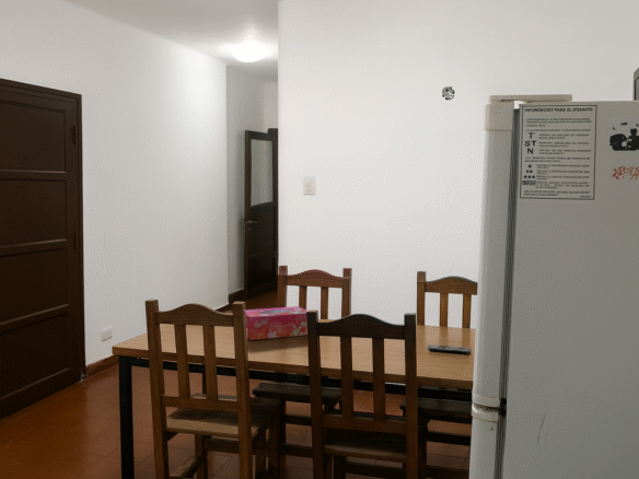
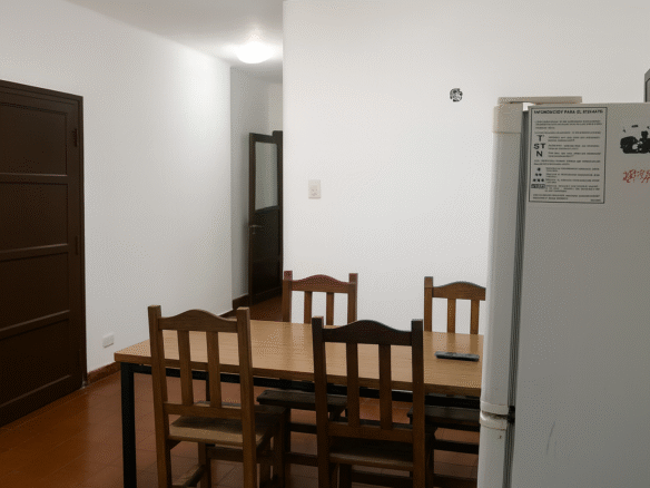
- tissue box (275, 322)
